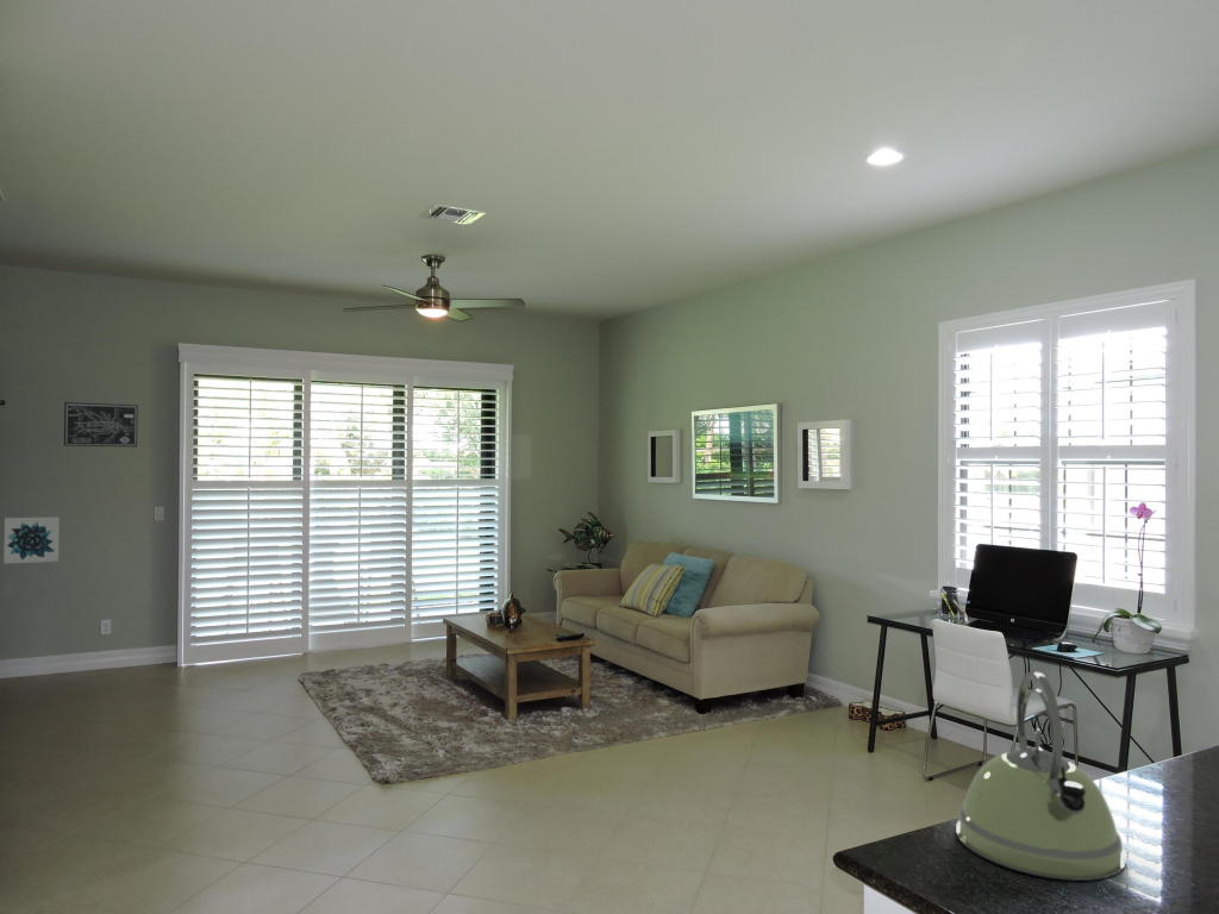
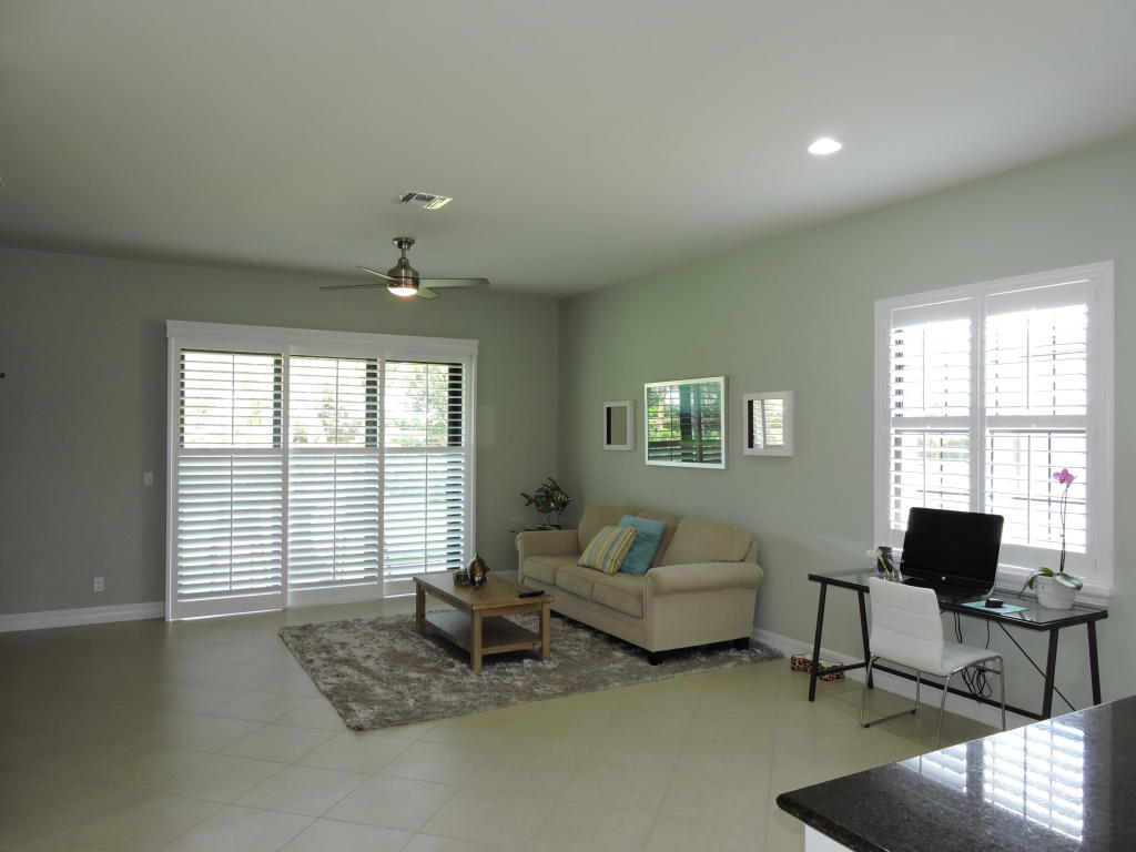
- kettle (1040, 762)
- wall art (101, 425)
- wall art (31, 539)
